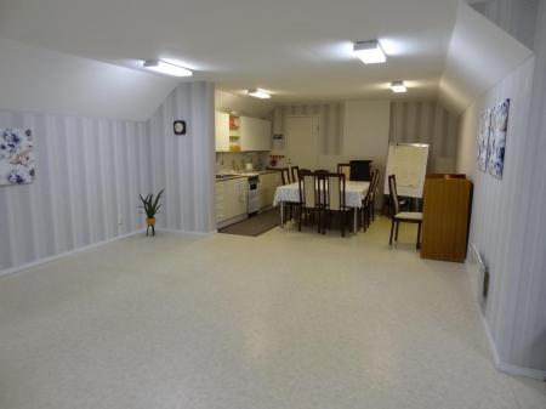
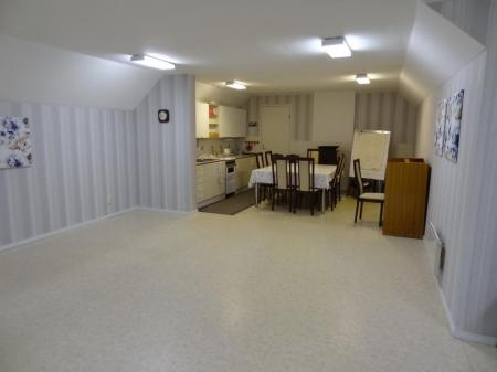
- house plant (153, 212)
